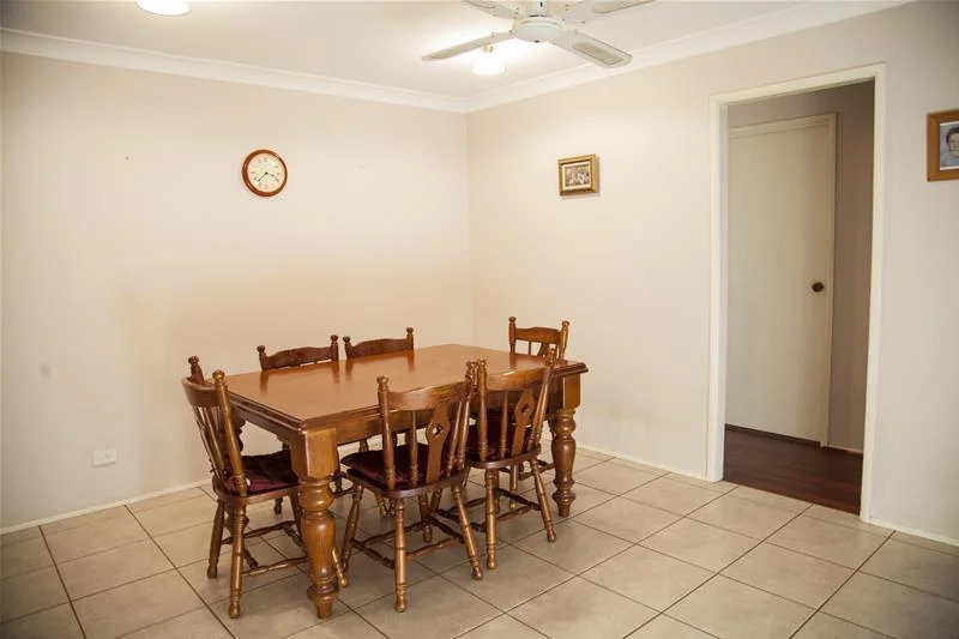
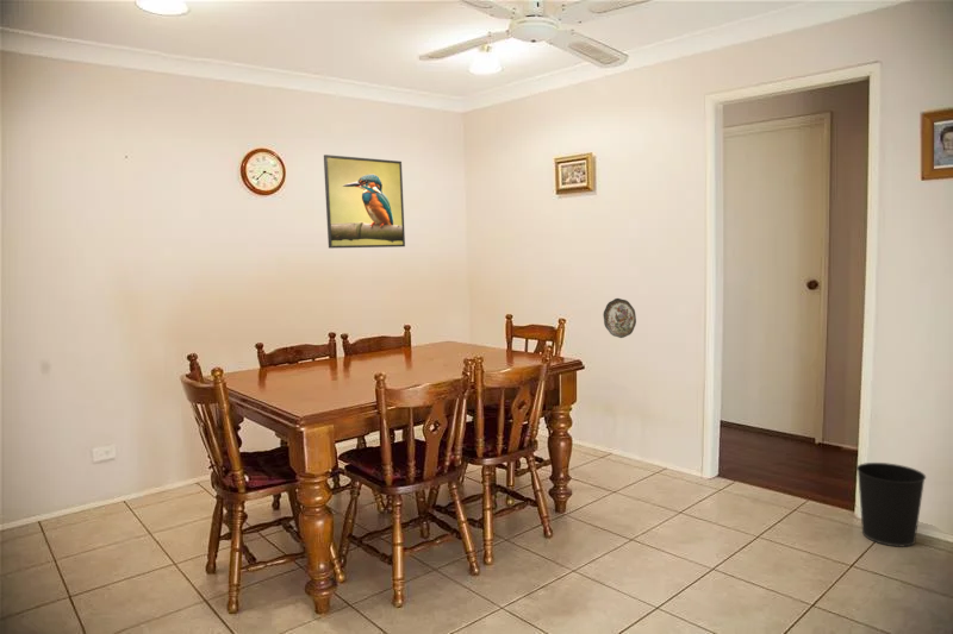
+ decorative plate (619, 318)
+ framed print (366, 202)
+ wastebasket (889, 504)
